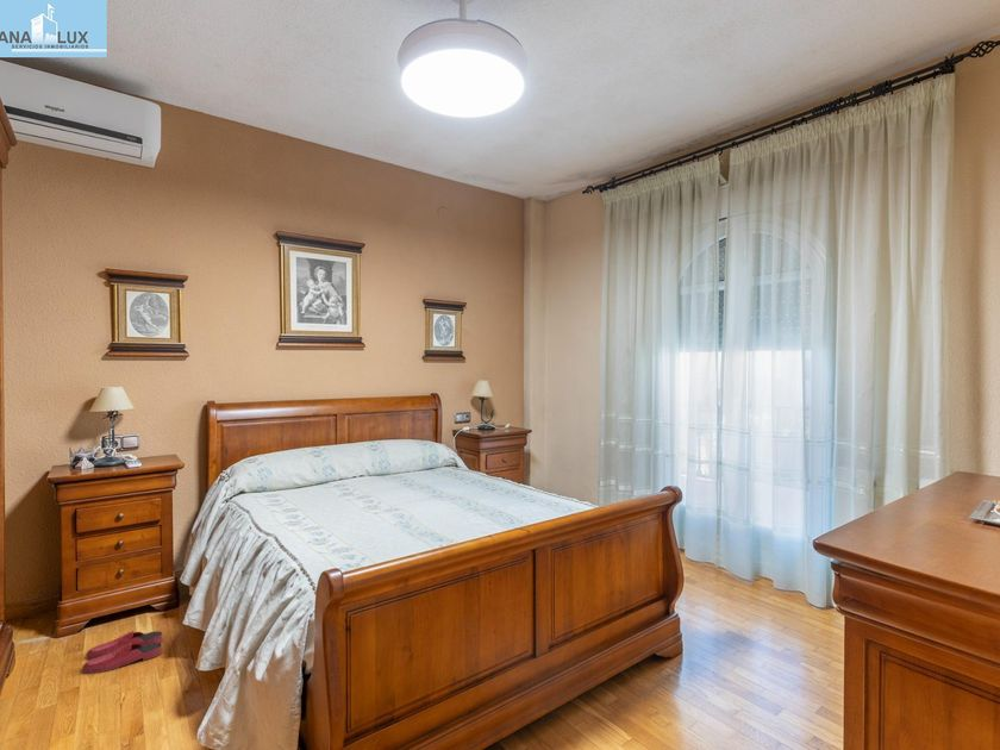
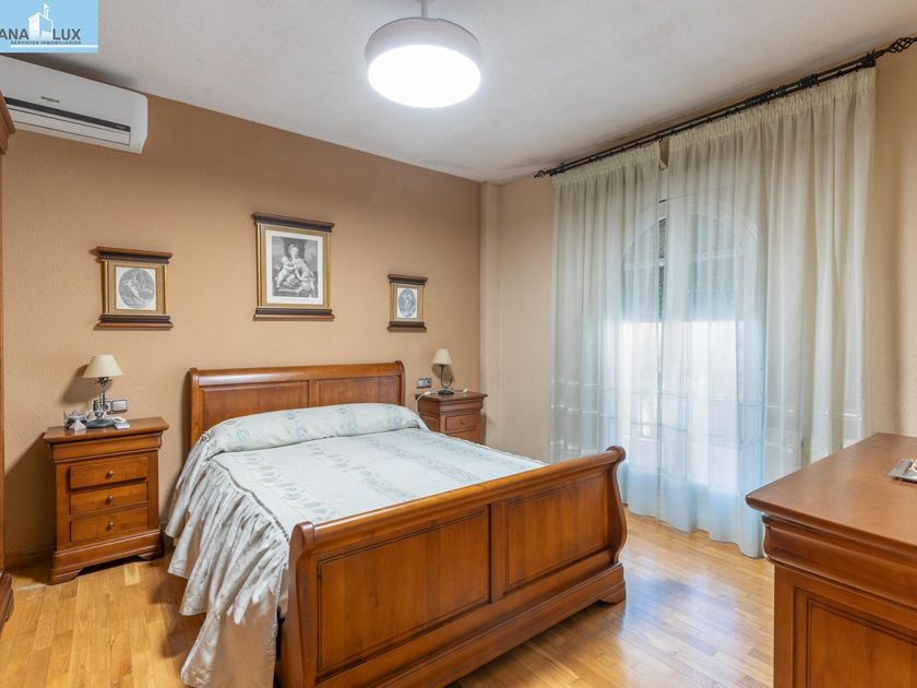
- slippers (124, 646)
